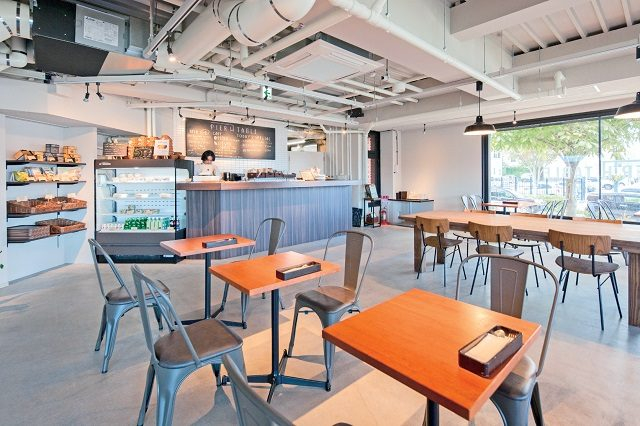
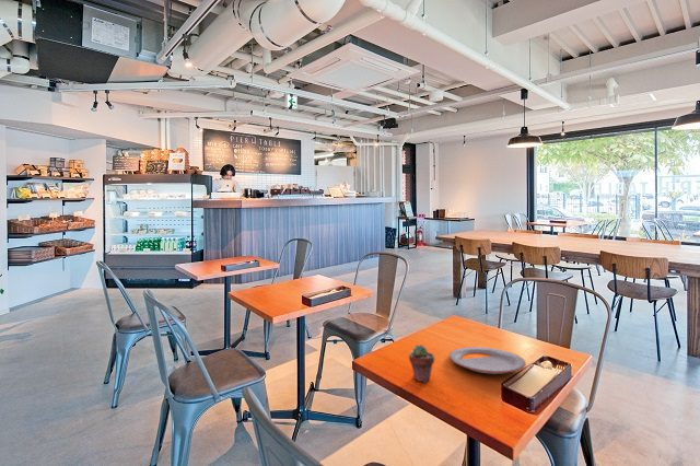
+ plate (486, 361)
+ potted succulent (421, 361)
